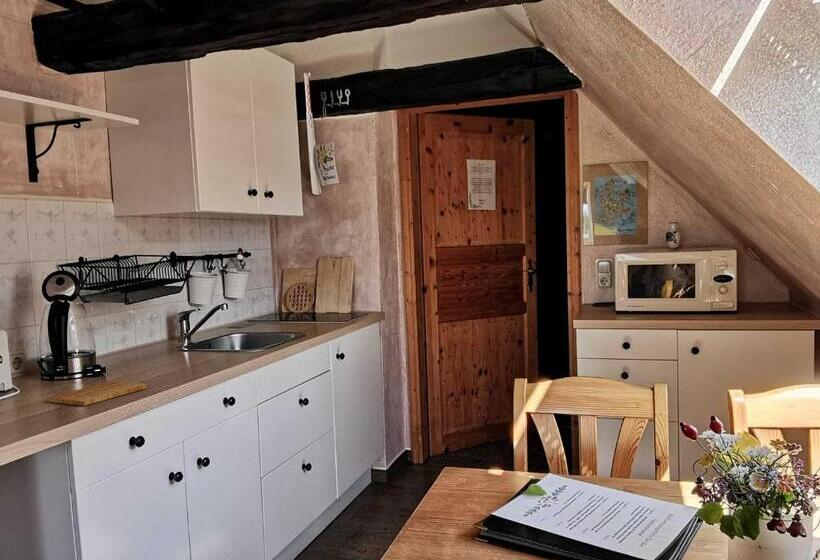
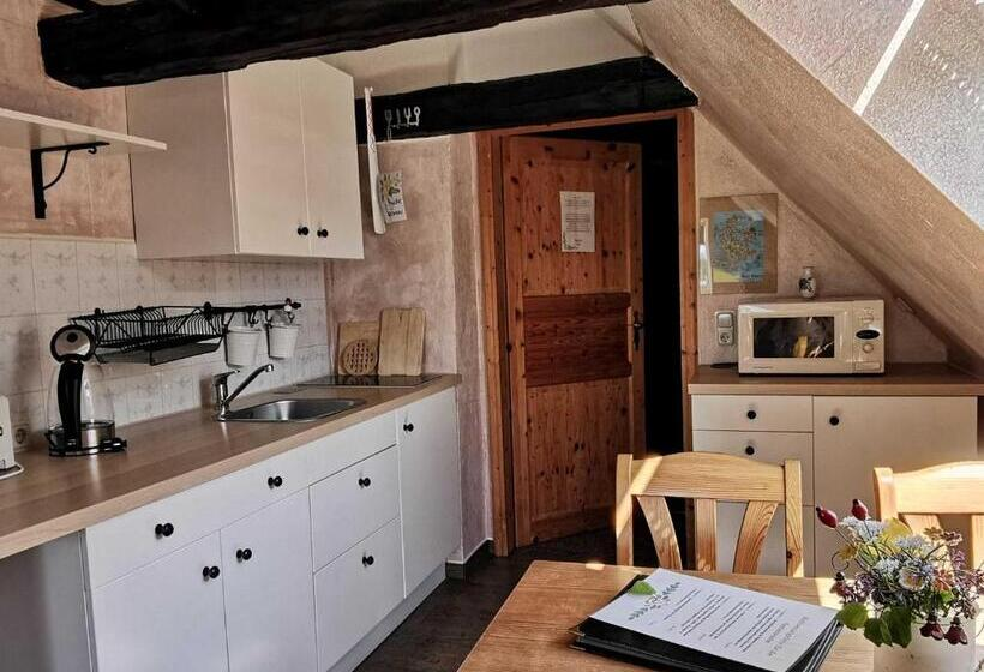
- cutting board (99, 392)
